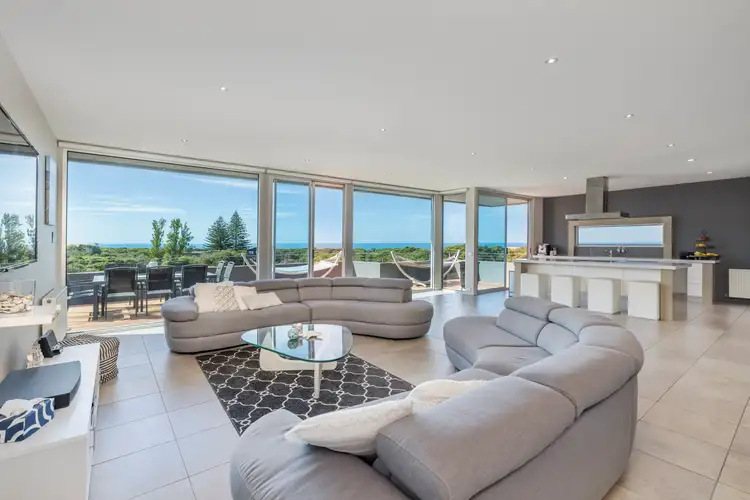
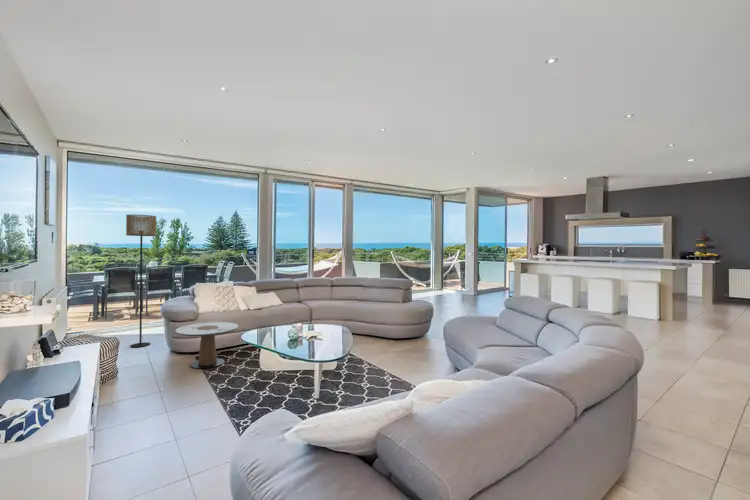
+ floor lamp (141, 280)
+ side table (207, 345)
